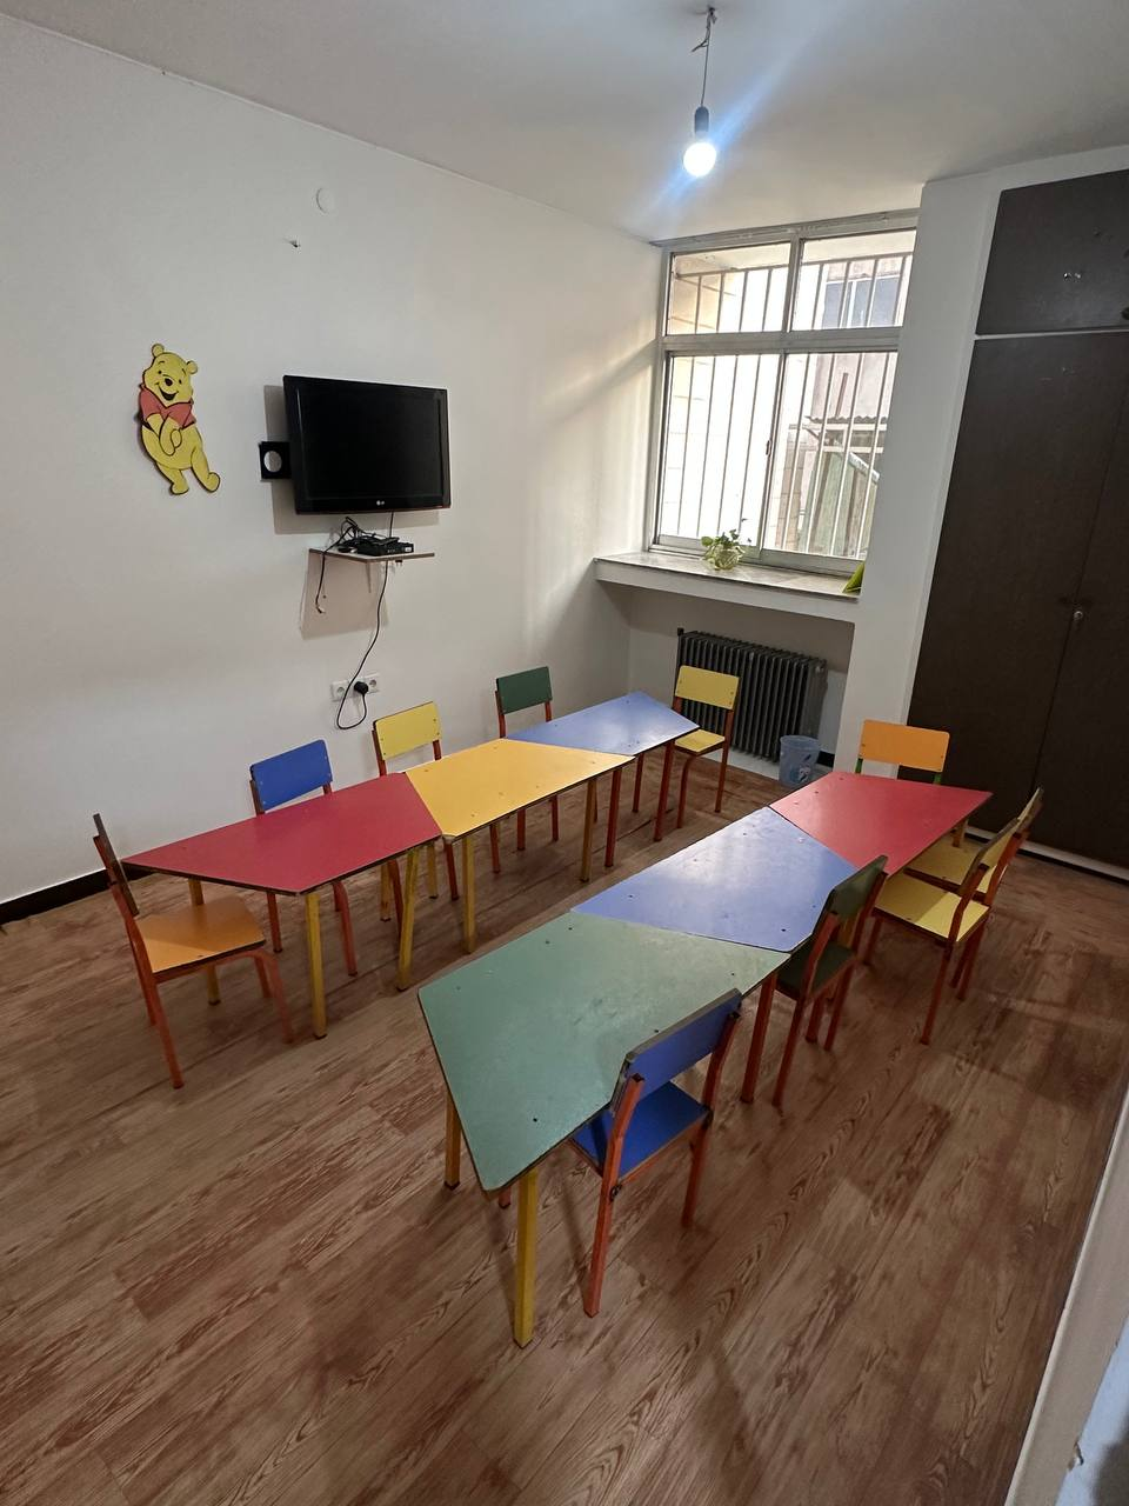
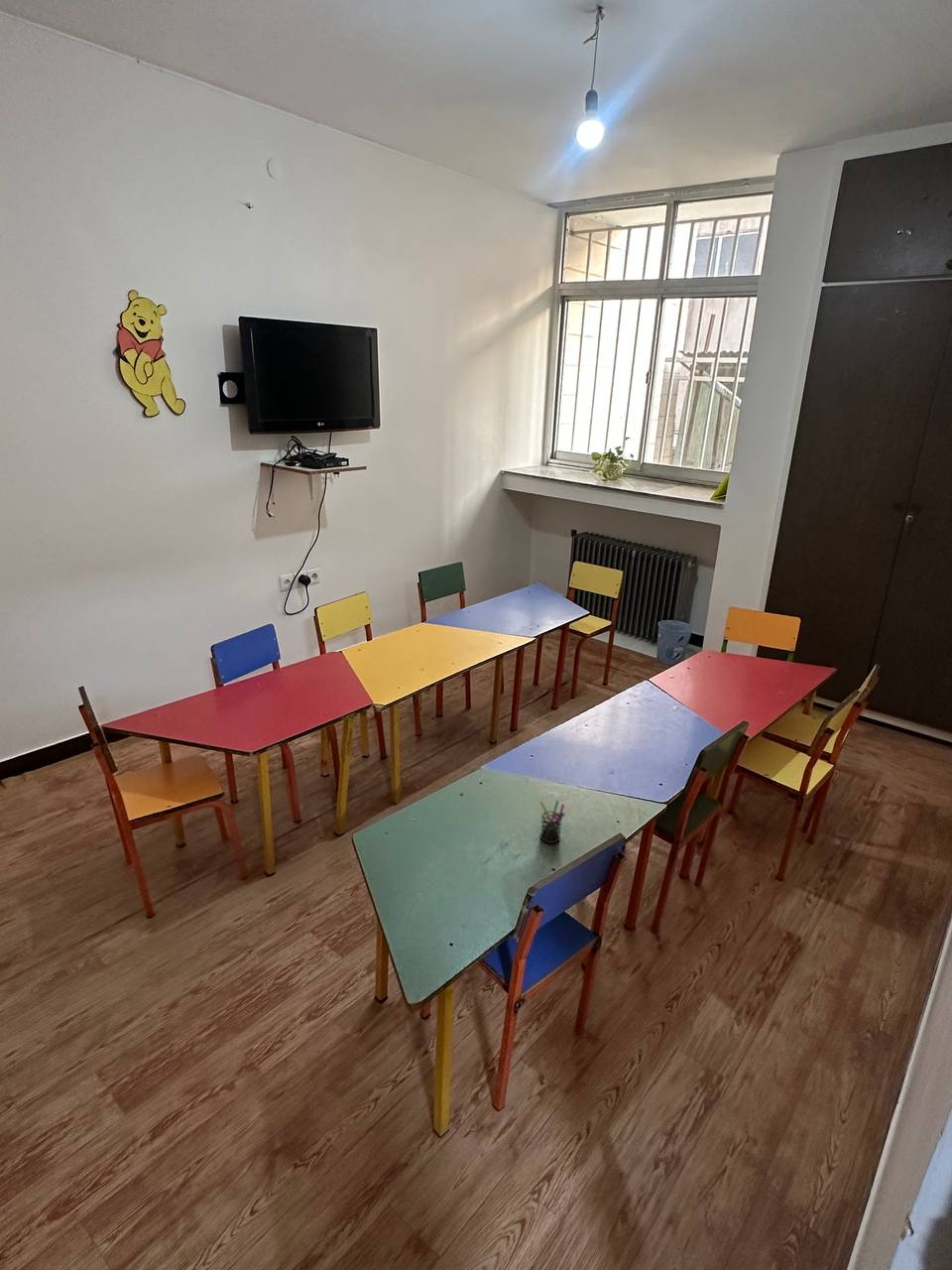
+ pen holder (553, 819)
